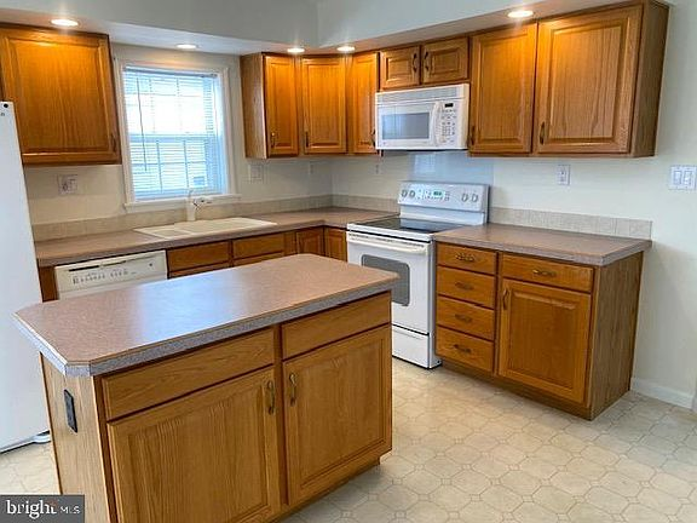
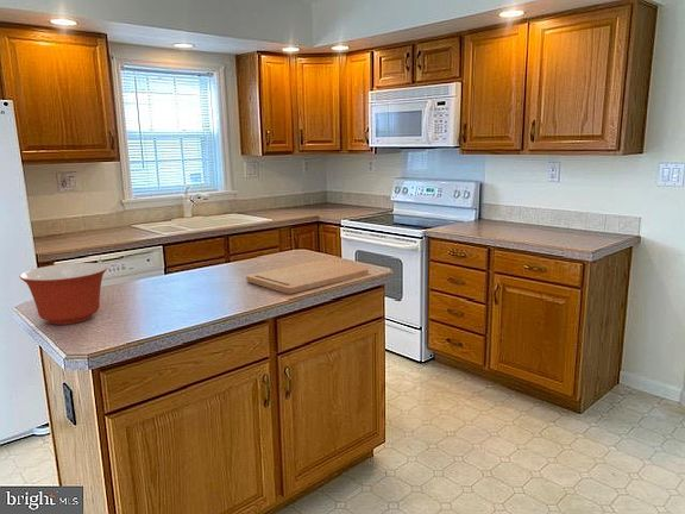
+ mixing bowl (68, 294)
+ cutting board (308, 274)
